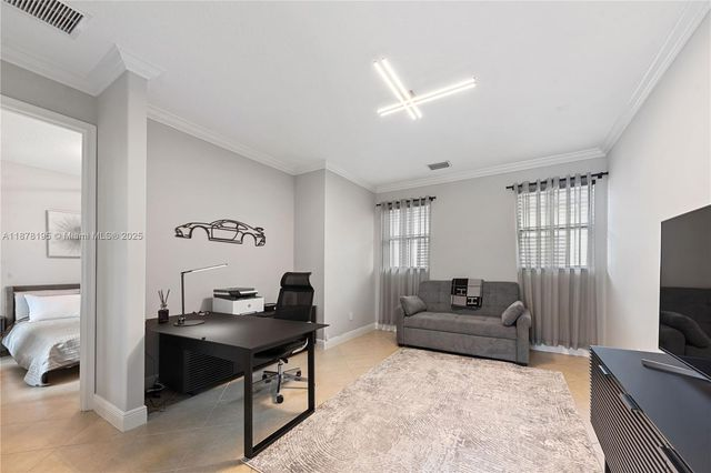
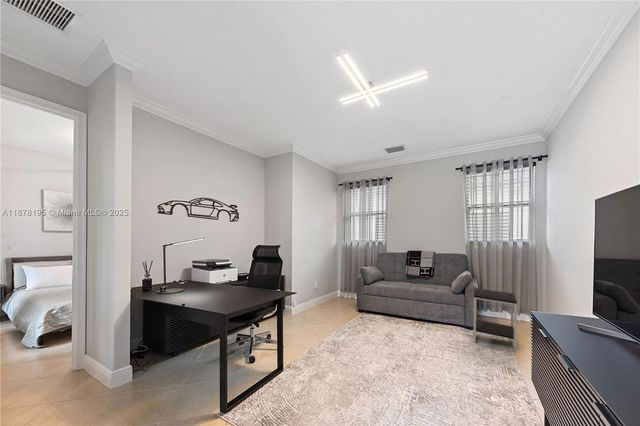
+ side table (490, 322)
